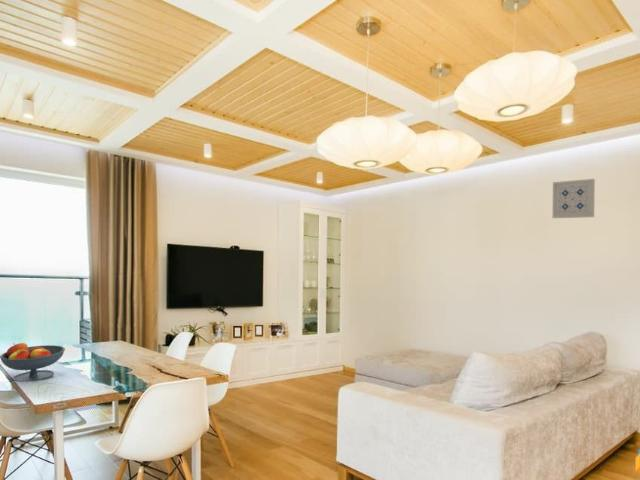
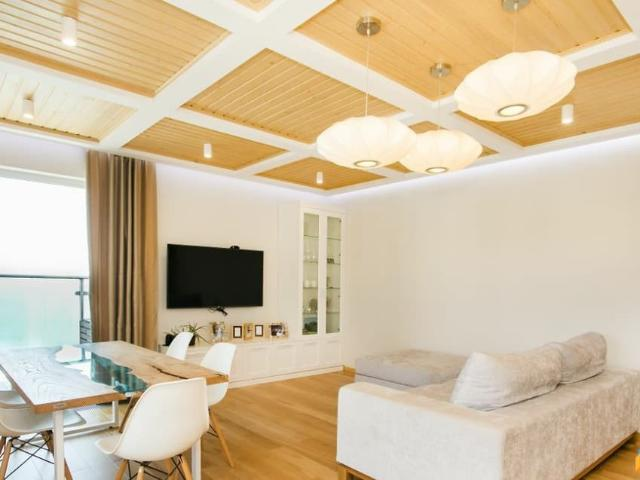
- fruit bowl (33, 360)
- wall art (572, 199)
